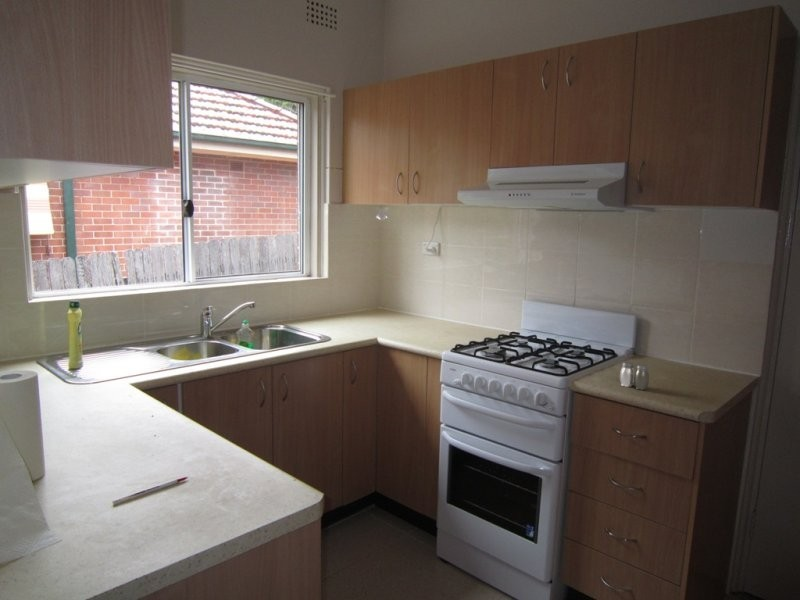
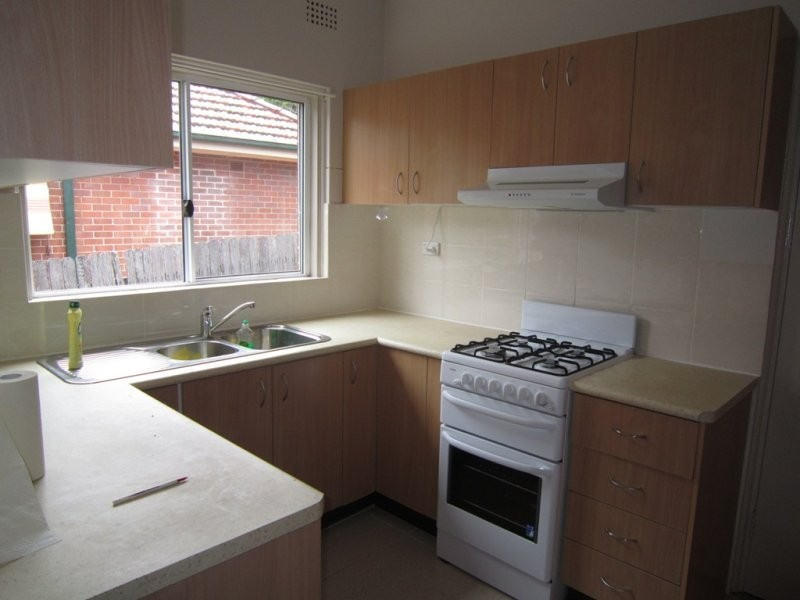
- salt and pepper shaker (635, 375)
